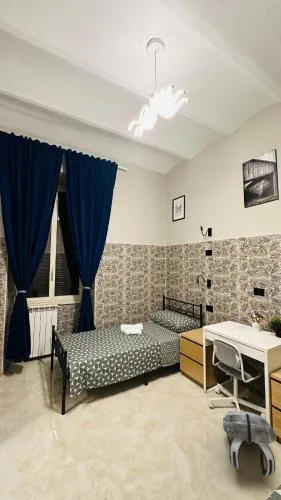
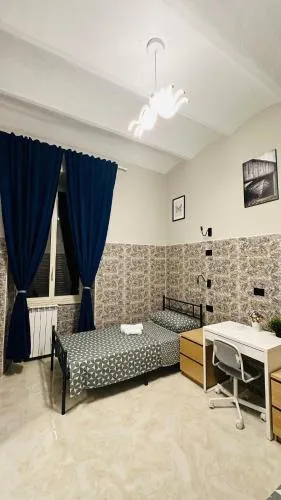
- backpack (246, 431)
